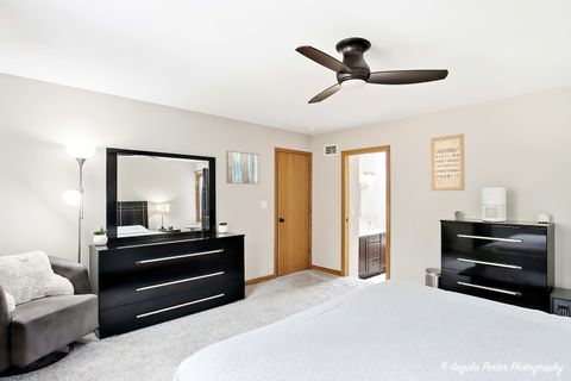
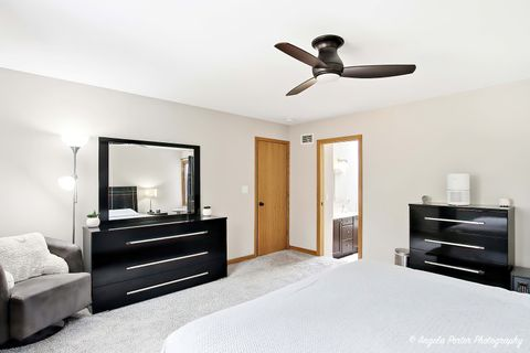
- wall art (243, 168)
- wall art (446, 163)
